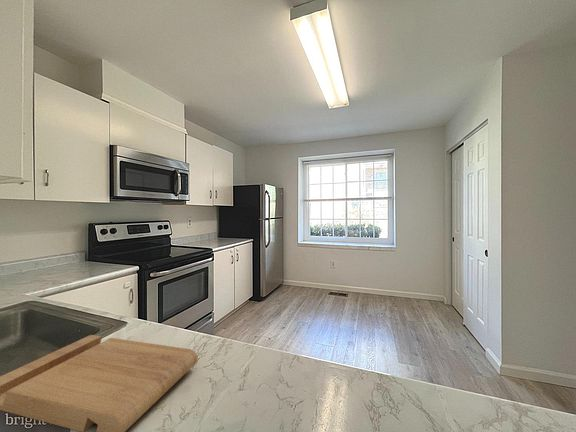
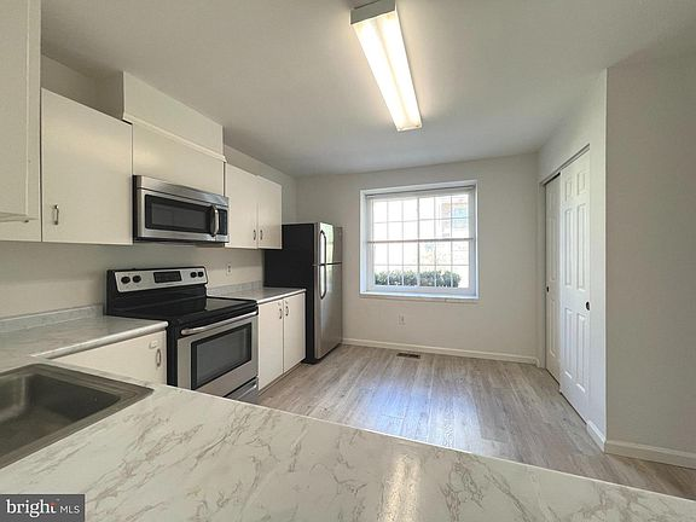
- cutting board (99, 374)
